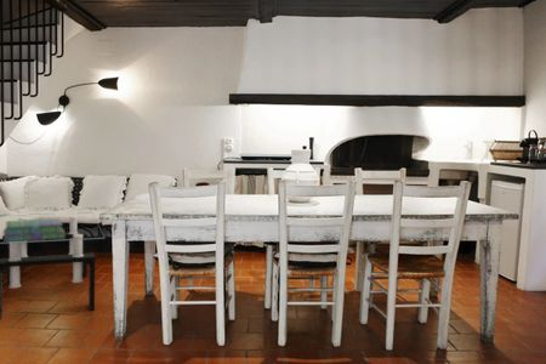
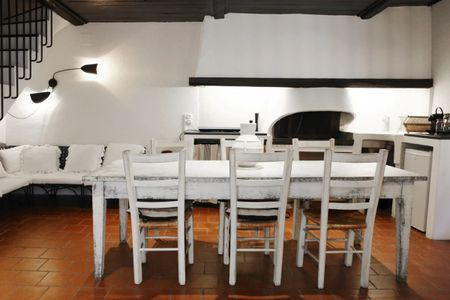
- stack of books (34, 228)
- coffee table (47, 258)
